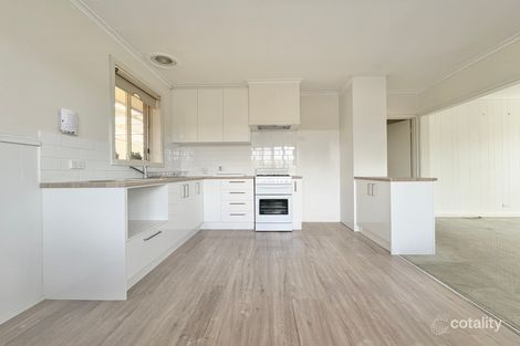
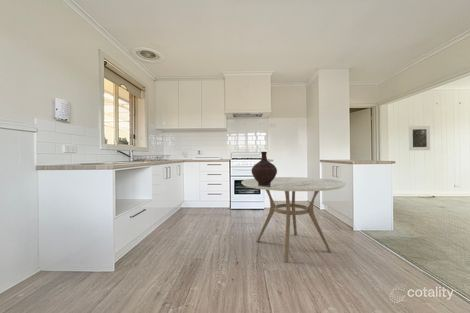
+ ceramic jug (264, 167)
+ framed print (419, 138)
+ dining table (291, 213)
